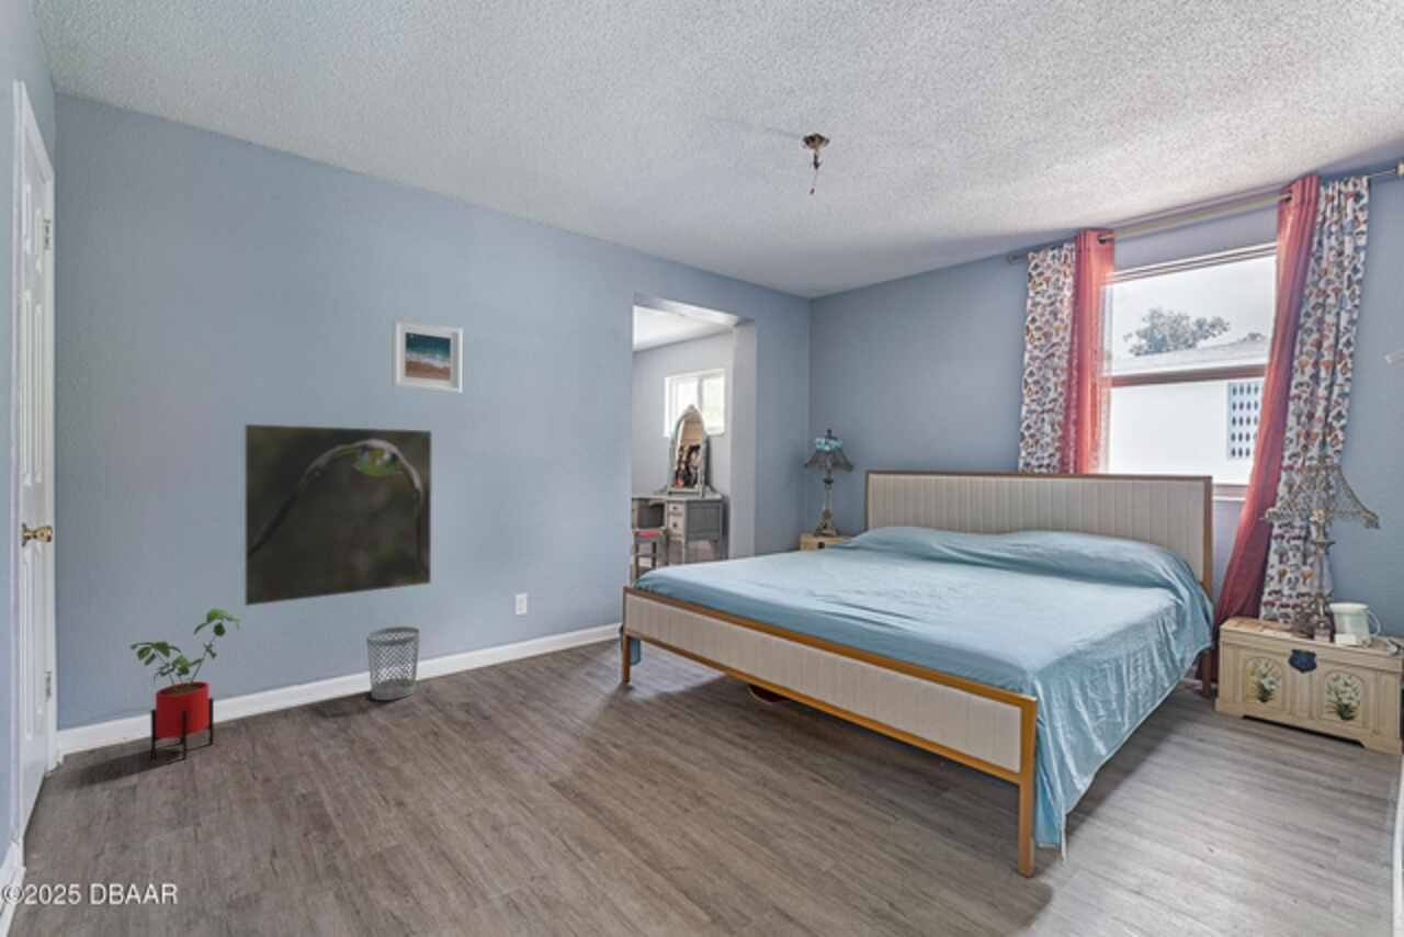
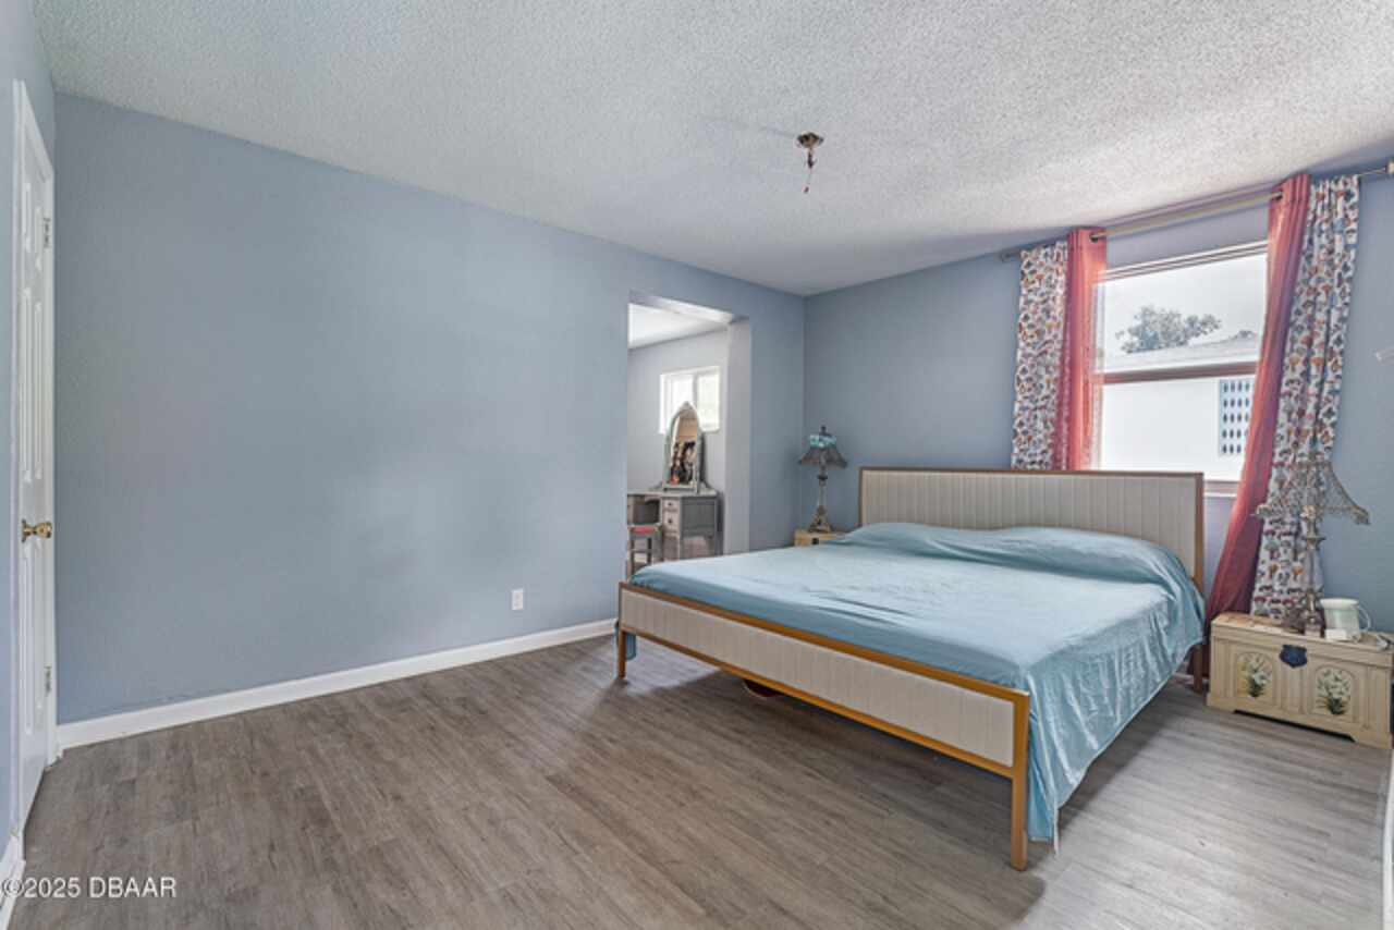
- house plant (189, 679)
- wastebasket (393, 663)
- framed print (344, 510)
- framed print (428, 357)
